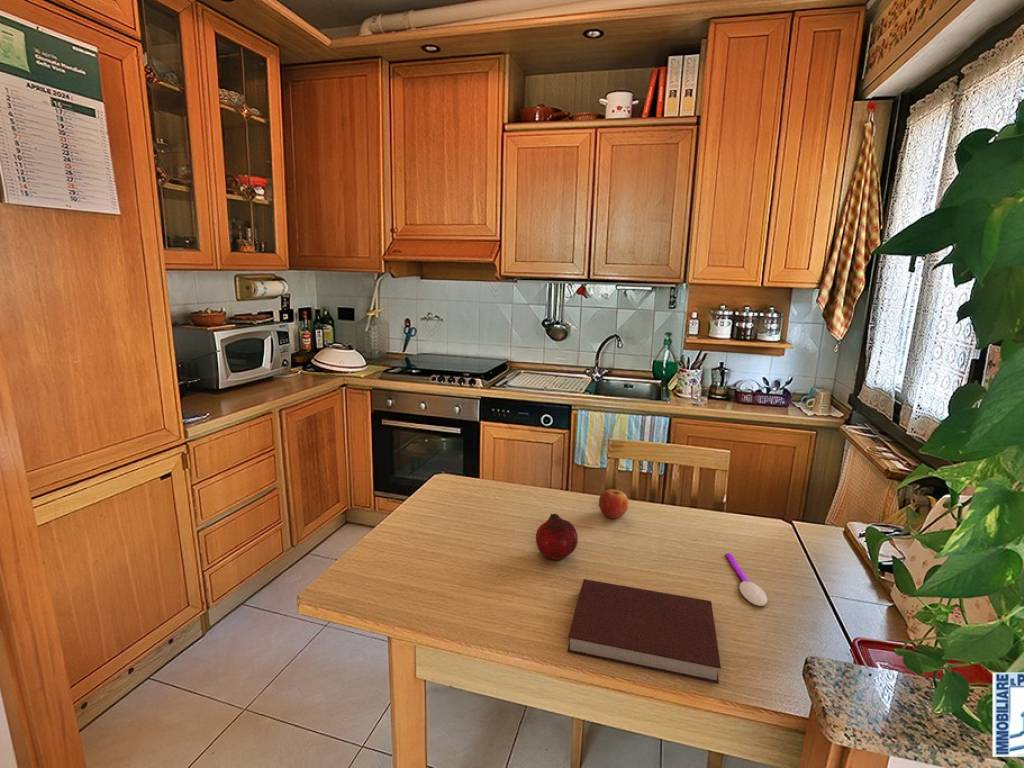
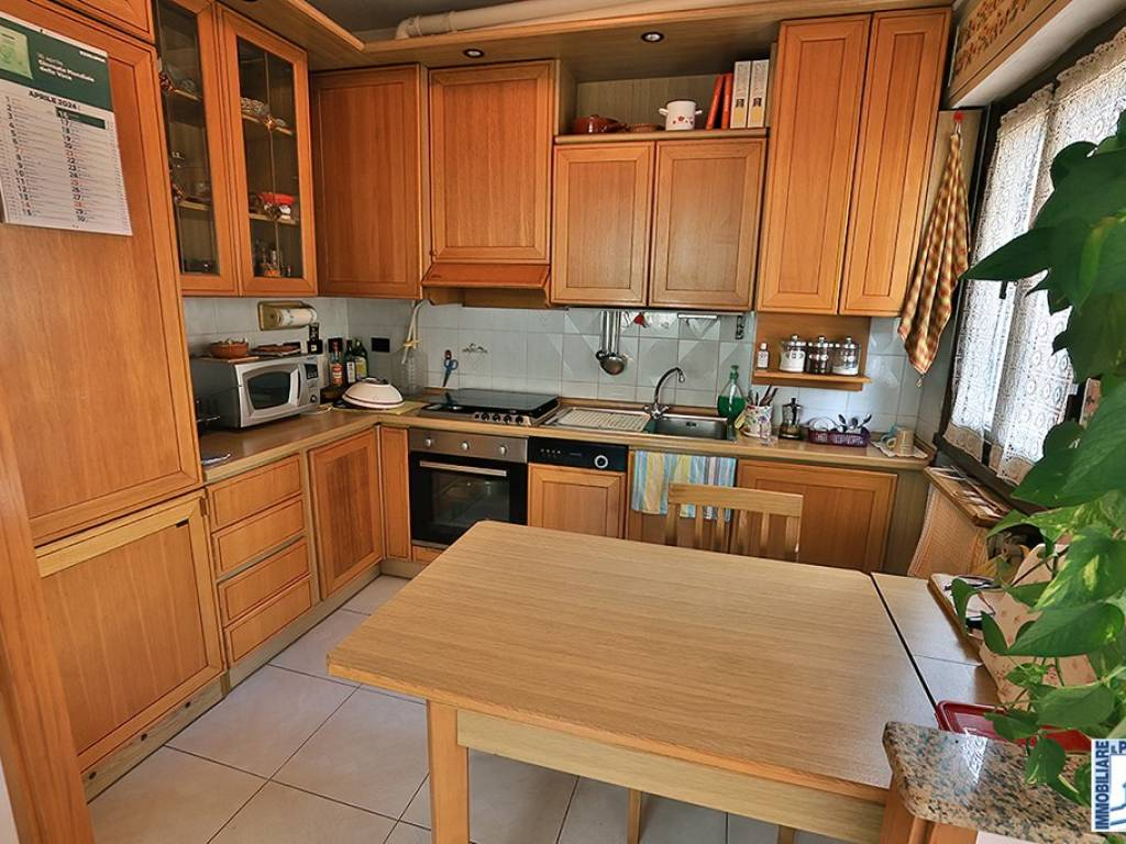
- fruit (556, 536)
- apple (613, 502)
- spoon (742, 576)
- notebook (643, 624)
